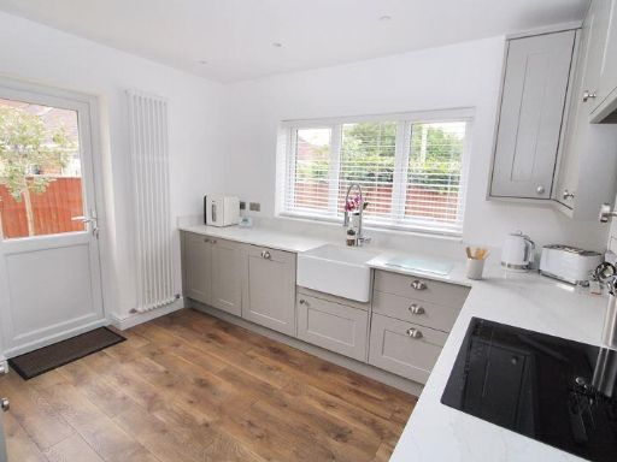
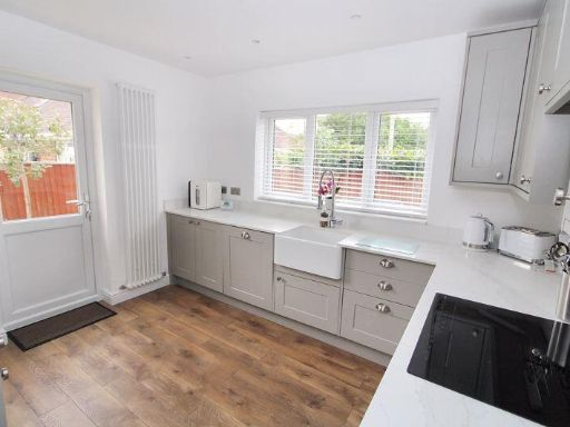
- utensil holder (476, 262)
